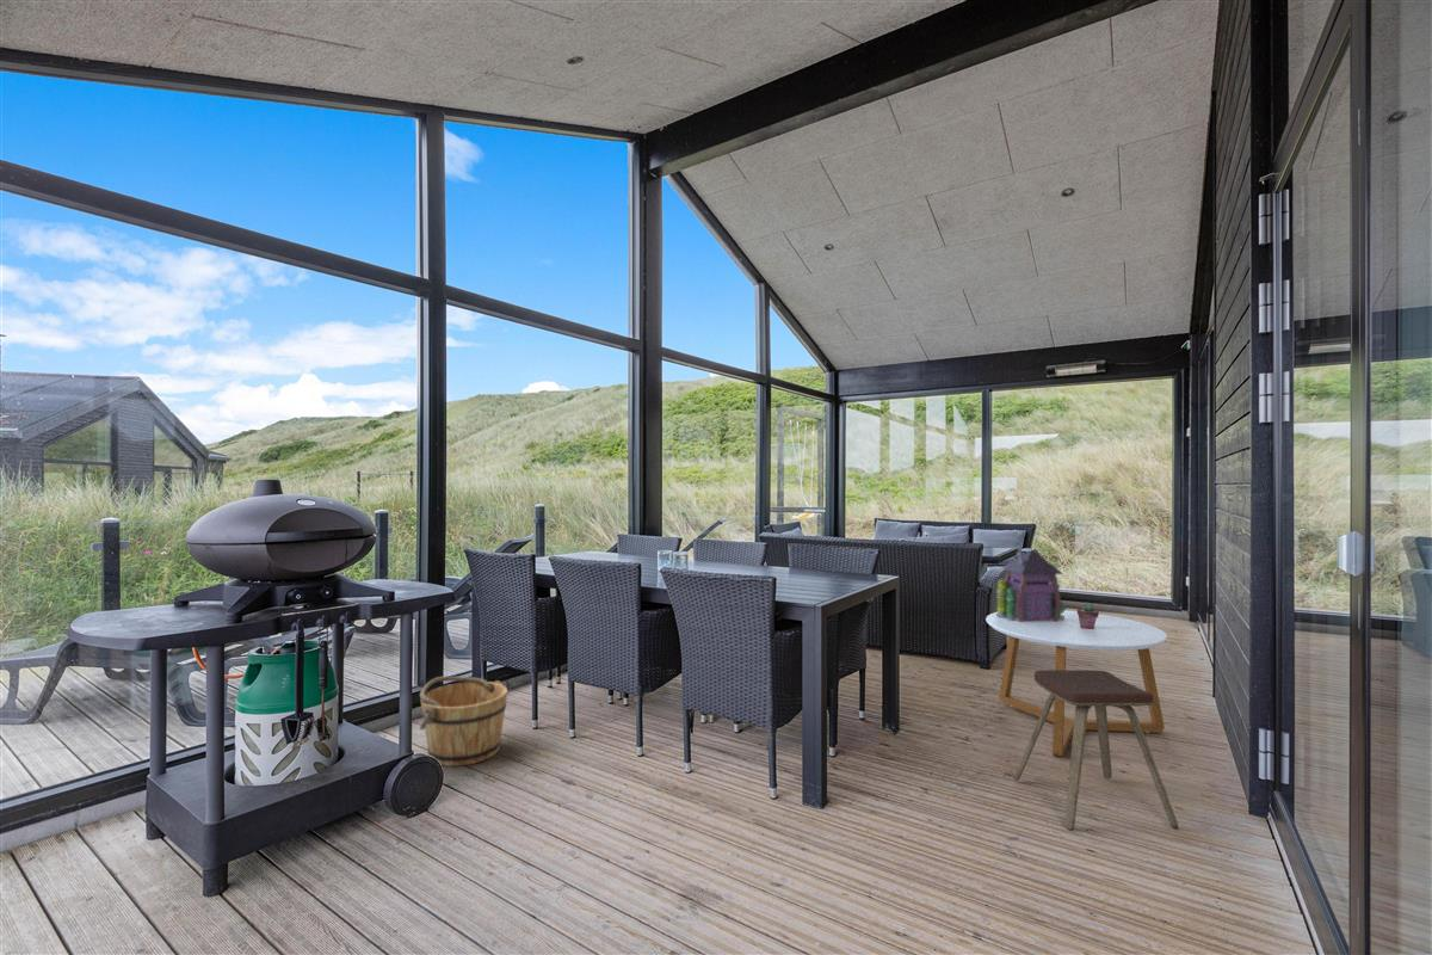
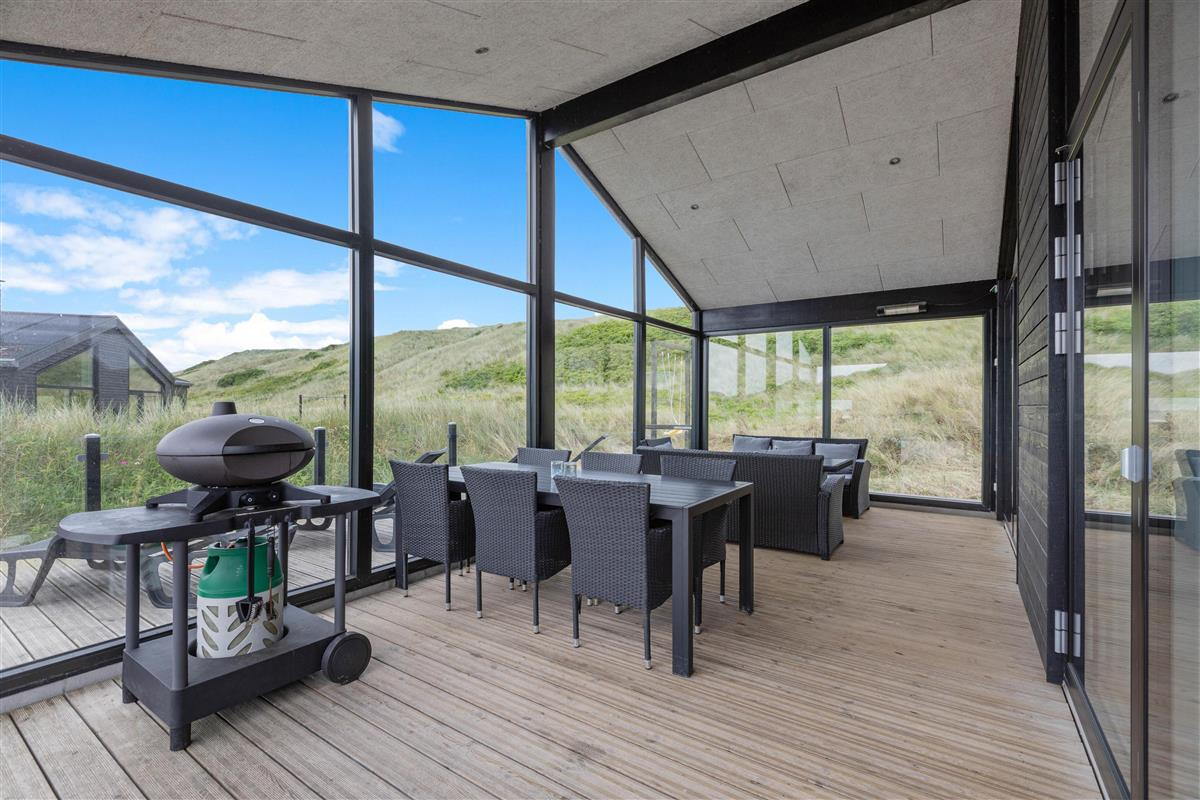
- bucket (464, 717)
- music stool (1084, 741)
- potted succulent (1087, 615)
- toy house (1032, 583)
- coffee table (1064, 670)
